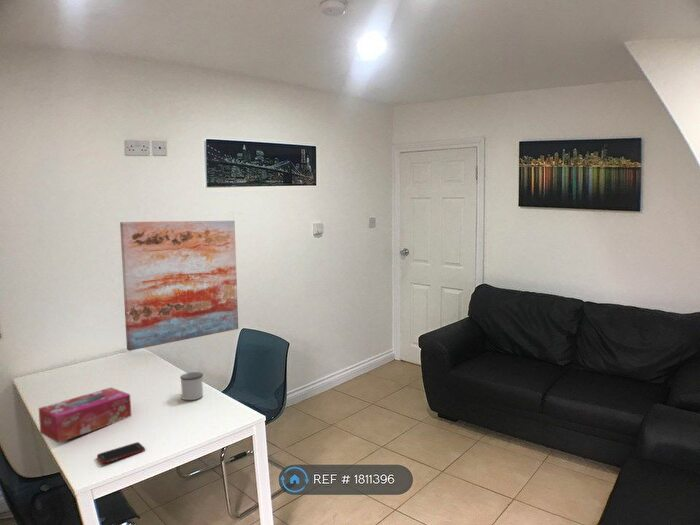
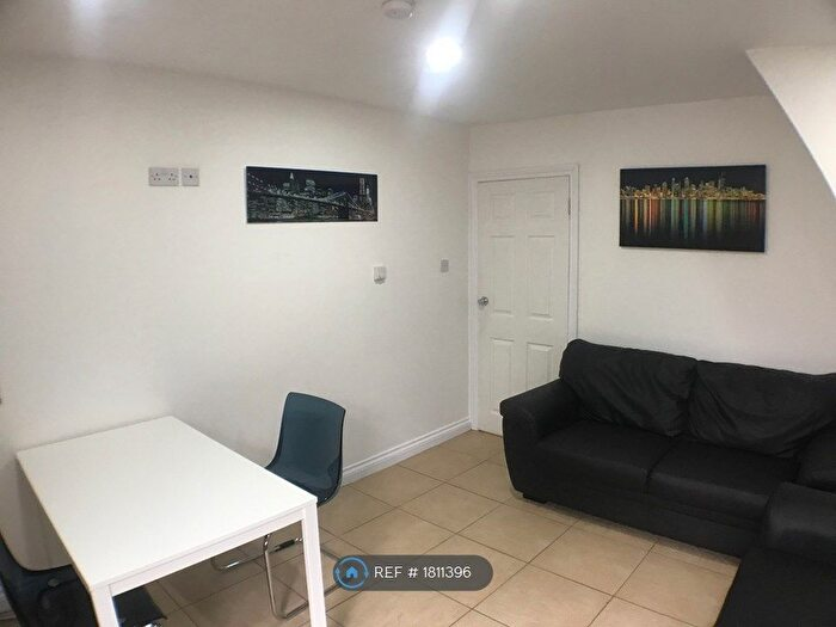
- cell phone (121, 452)
- mug (190, 385)
- wall art (184, 280)
- tissue box (86, 412)
